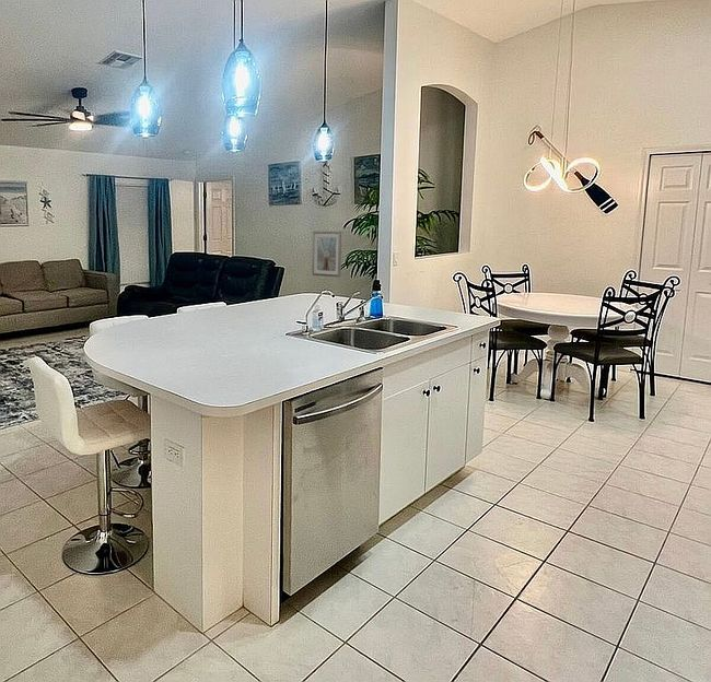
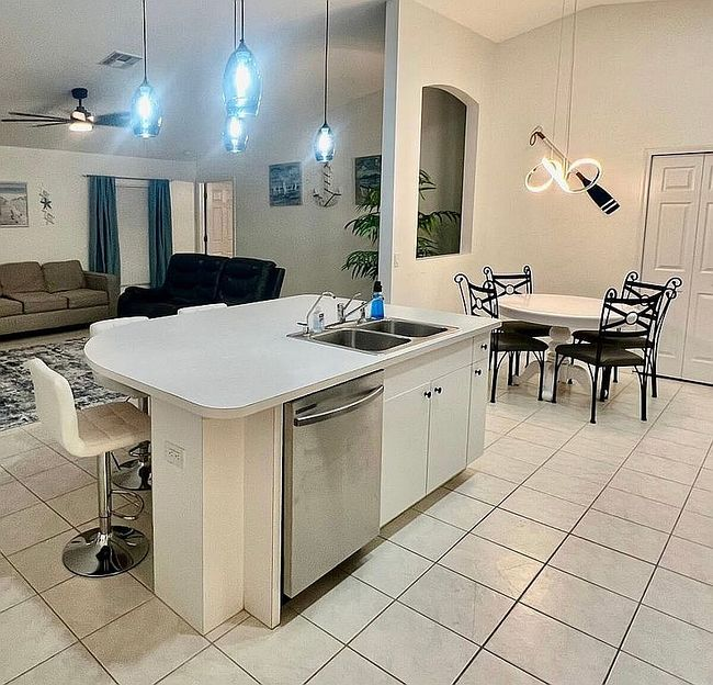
- picture frame (326, 254)
